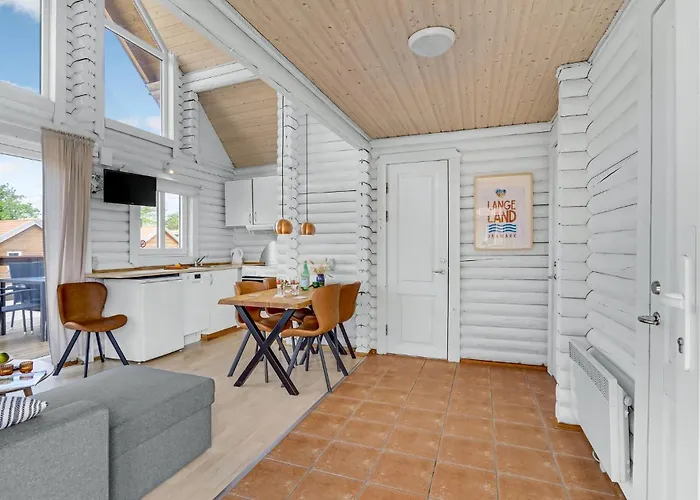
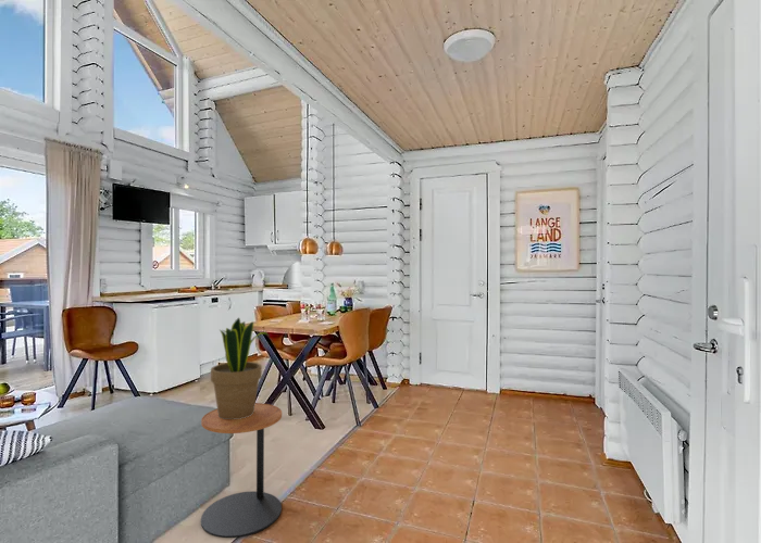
+ potted plant (240, 364)
+ side table (257, 464)
